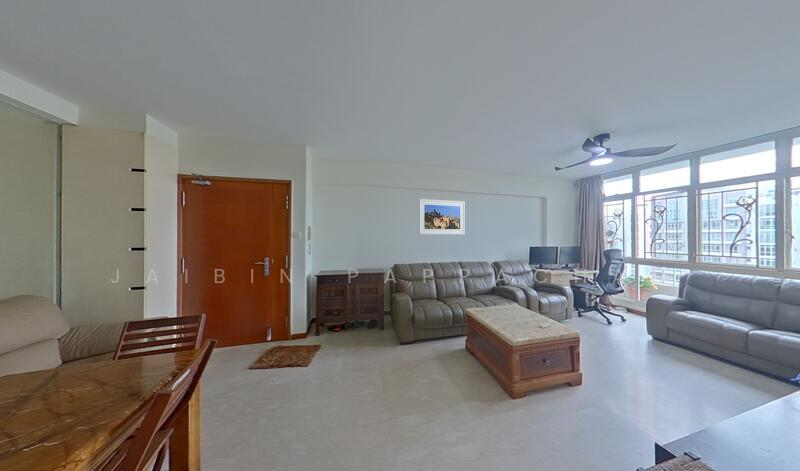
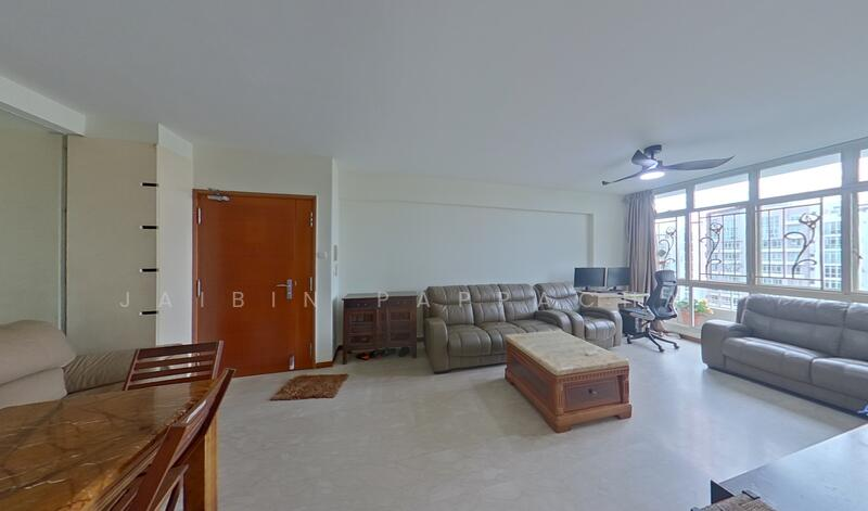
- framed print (442, 217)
